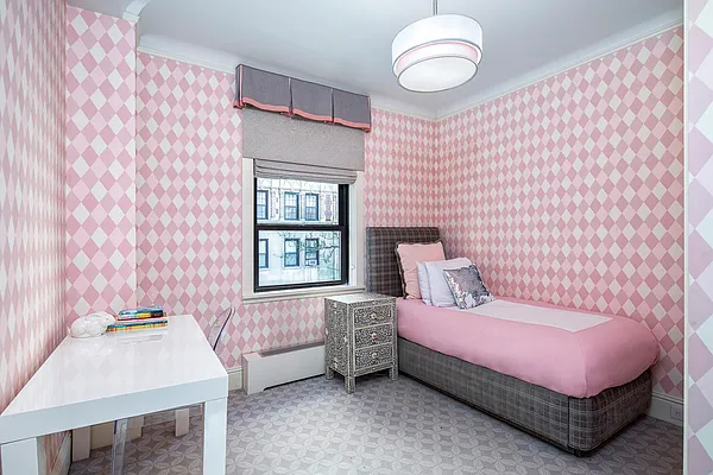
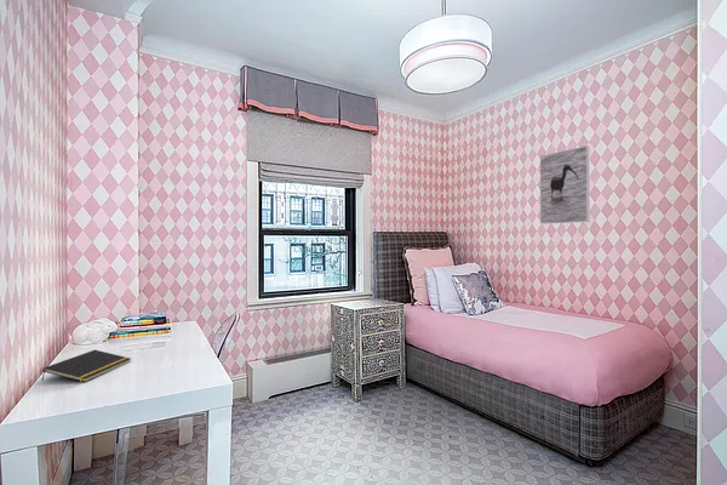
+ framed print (563, 187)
+ notepad (90, 364)
